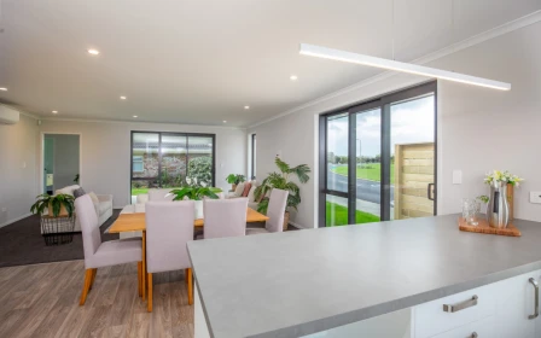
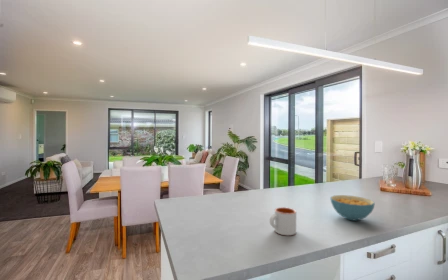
+ cereal bowl (351, 209)
+ mug (282, 221)
